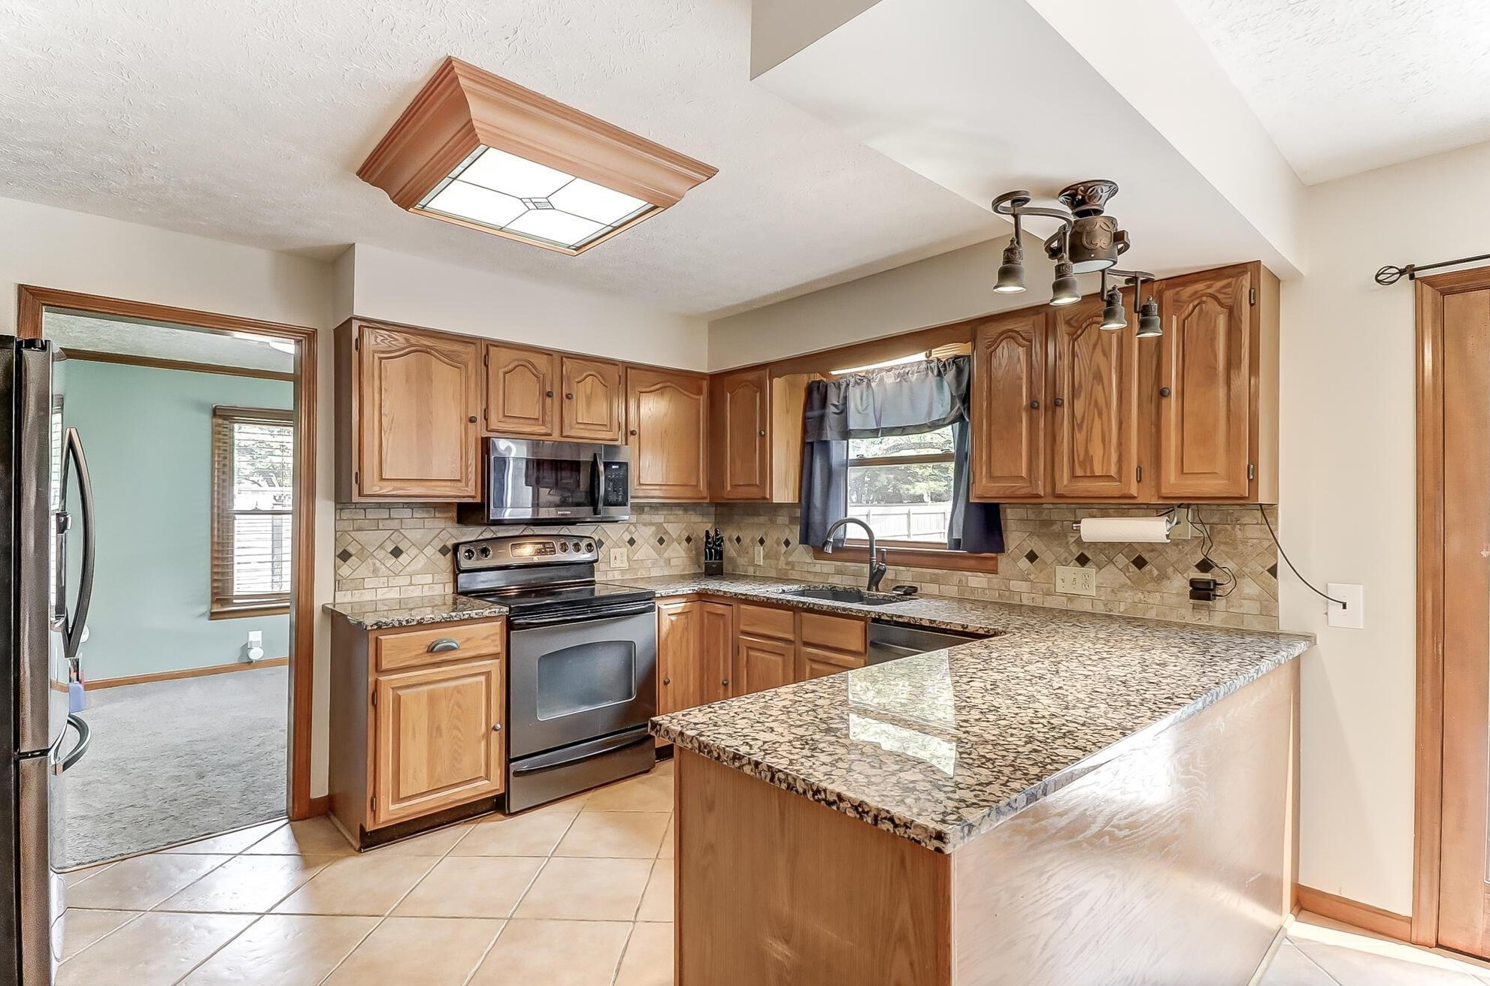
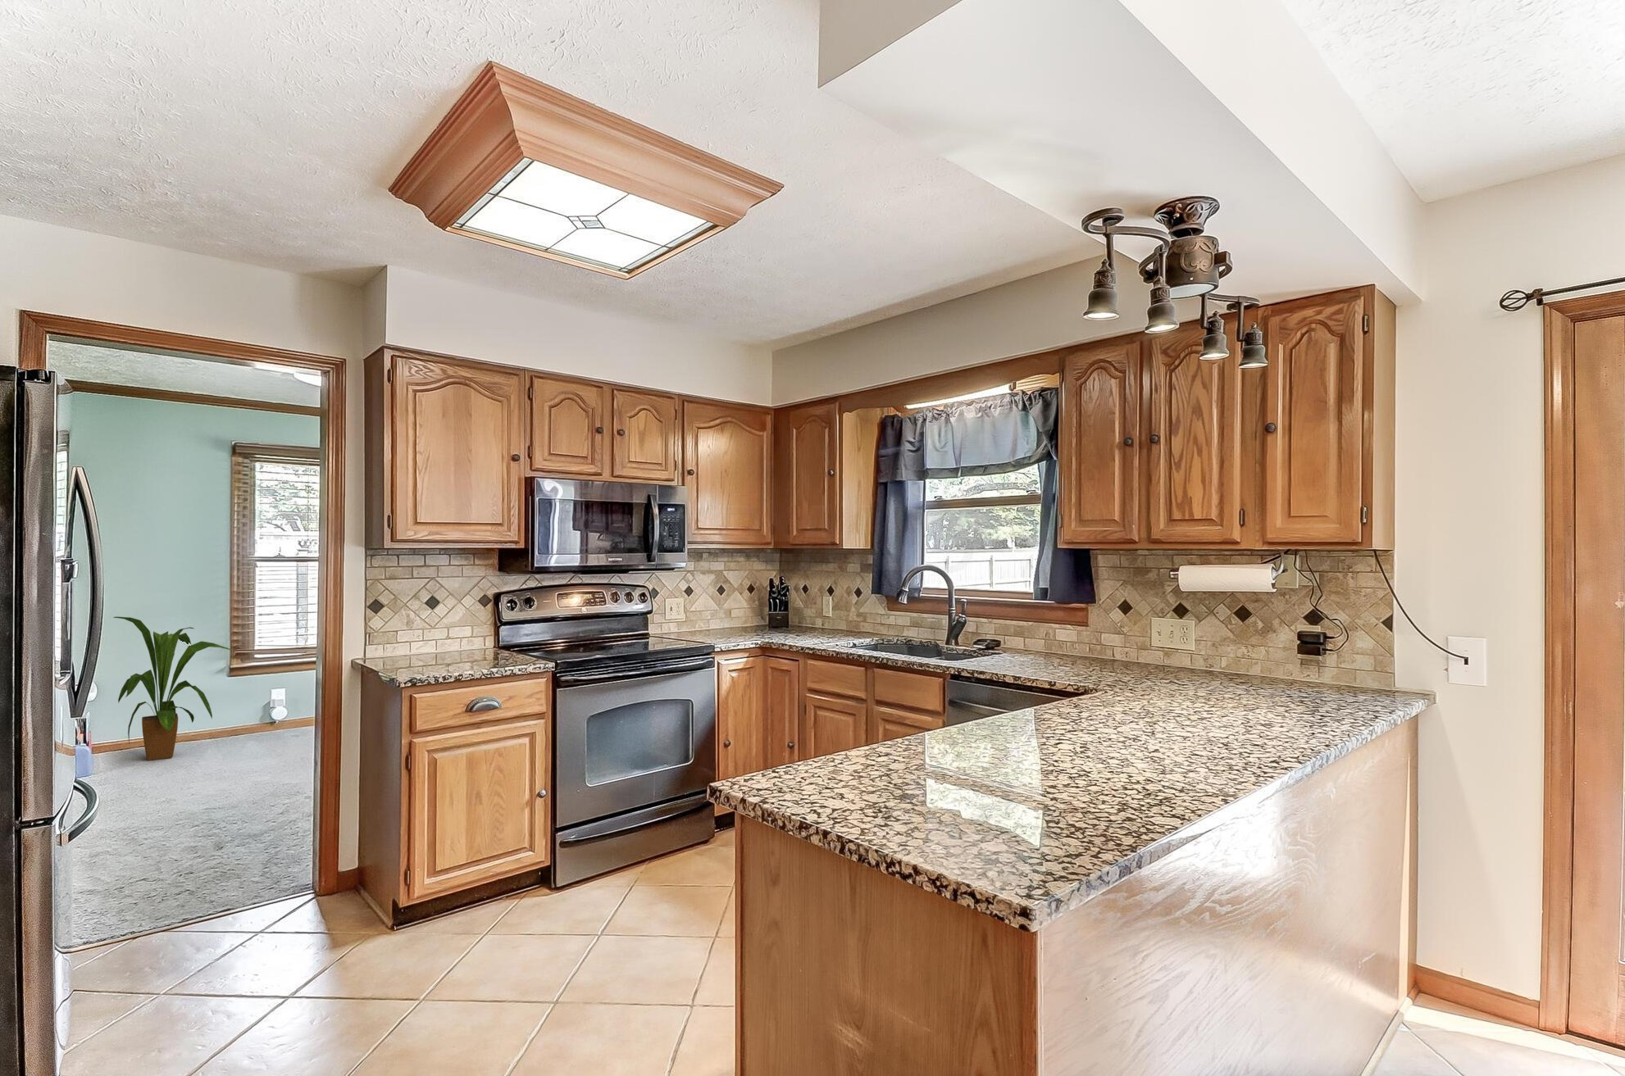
+ house plant (177, 685)
